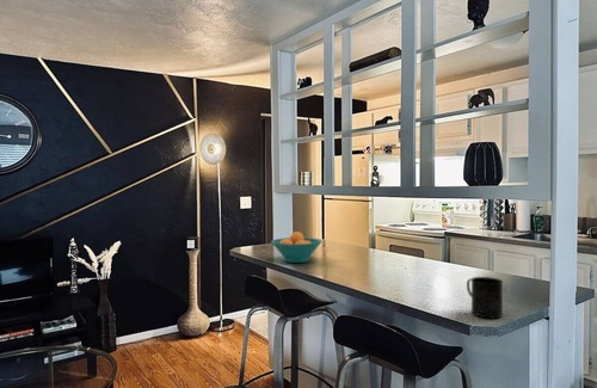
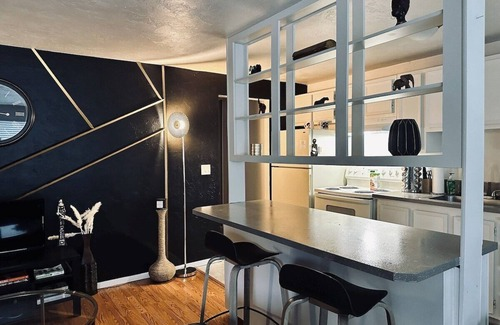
- fruit bowl (296, 246)
- mug (482, 296)
